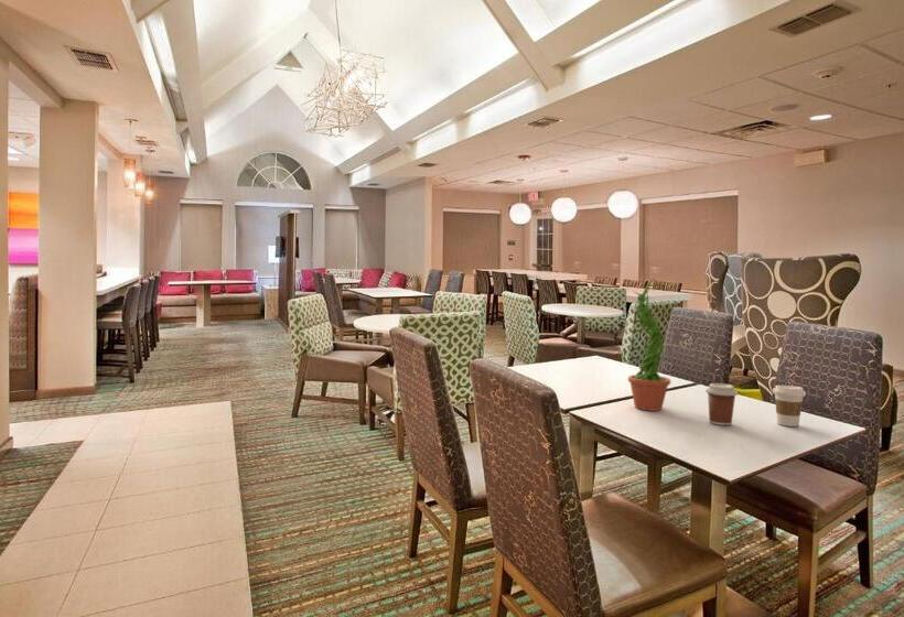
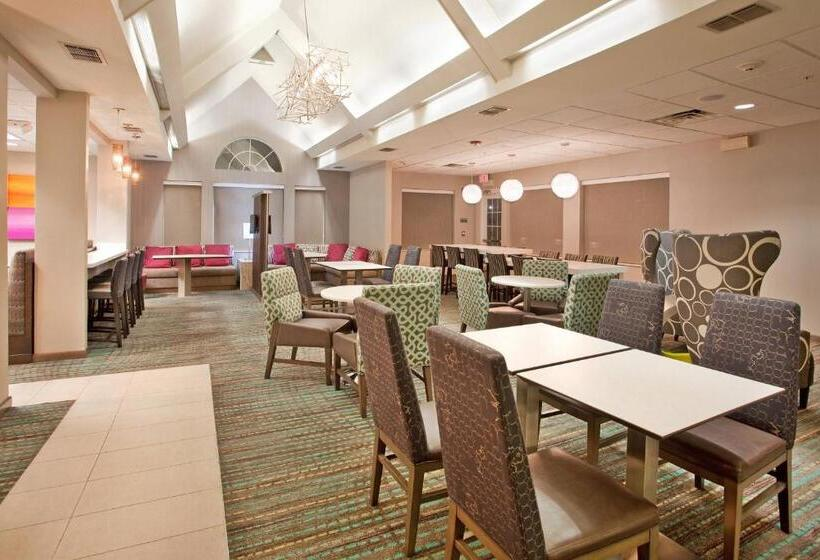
- coffee cup (721, 403)
- coffee cup (788, 404)
- potted plant (649, 344)
